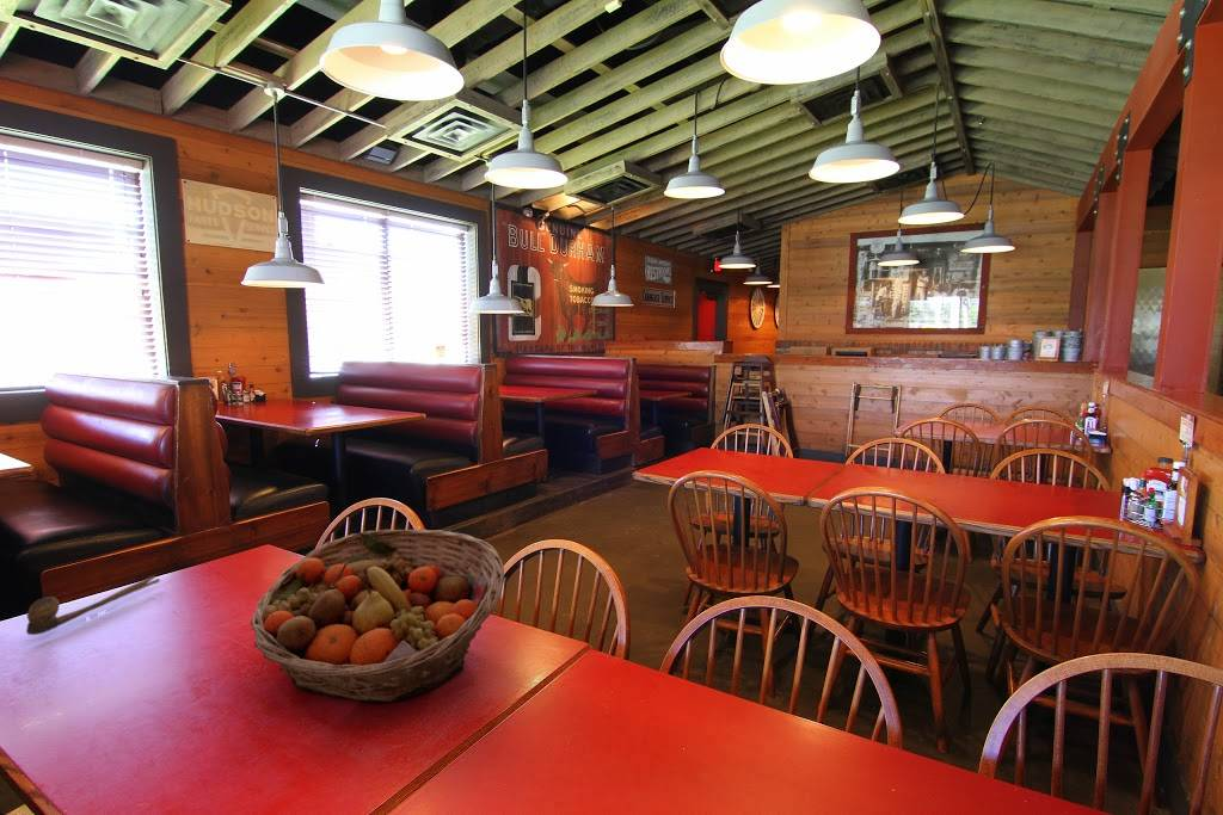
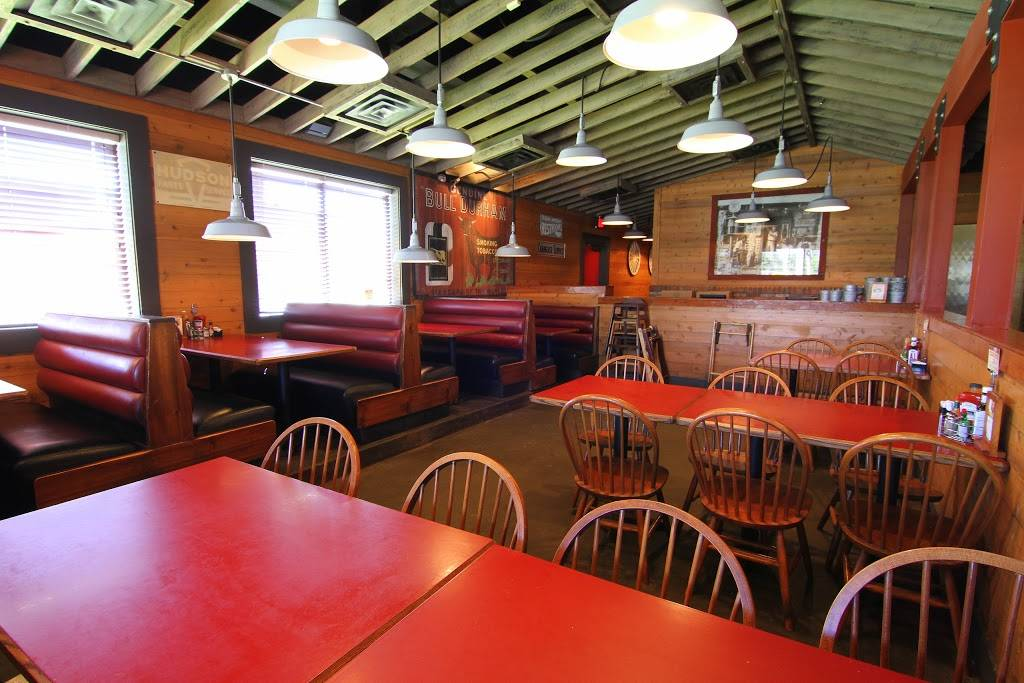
- fruit basket (382, 606)
- spoon (103, 599)
